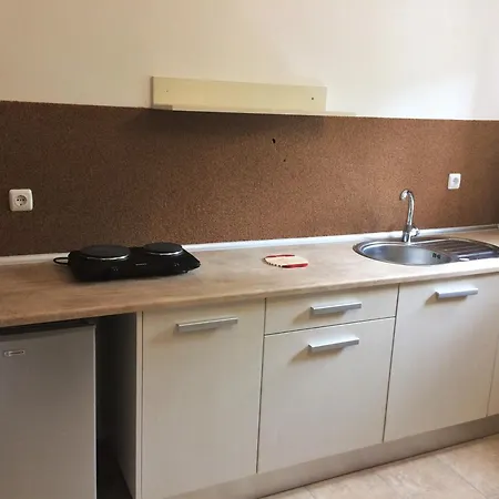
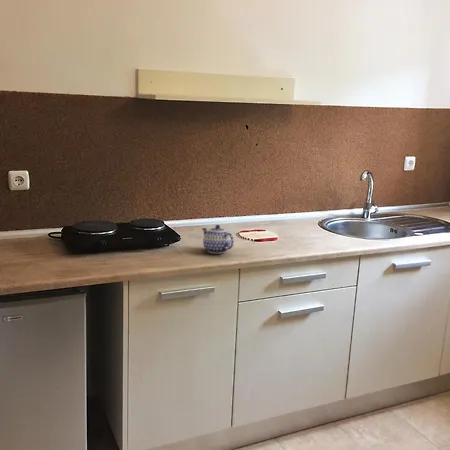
+ teapot (217, 238)
